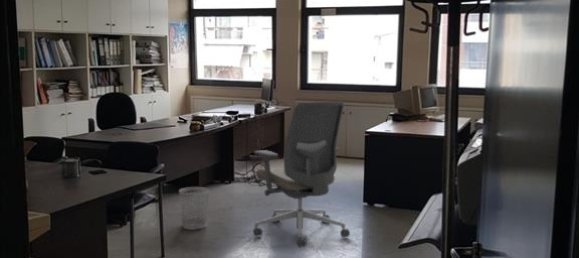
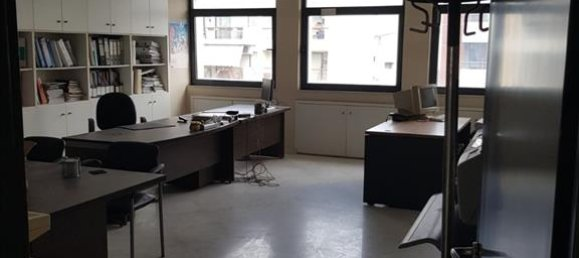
- wastebasket (194, 208)
- office chair (299, 166)
